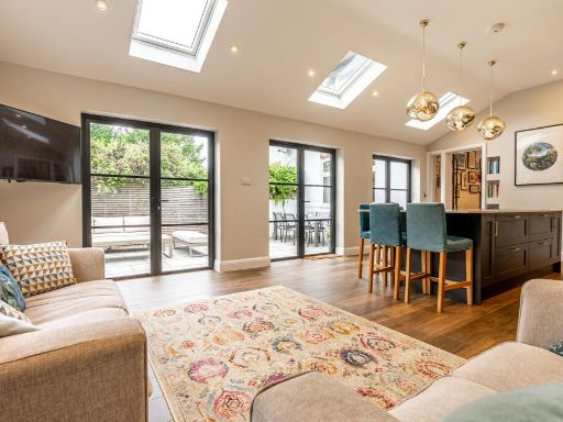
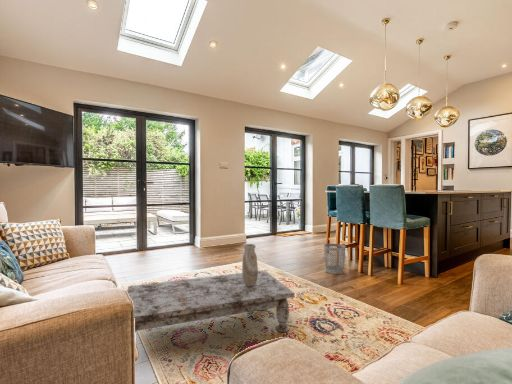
+ vase (249, 264)
+ coffee table (207, 309)
+ wastebasket (334, 259)
